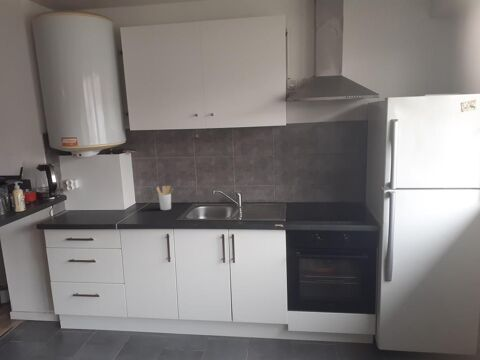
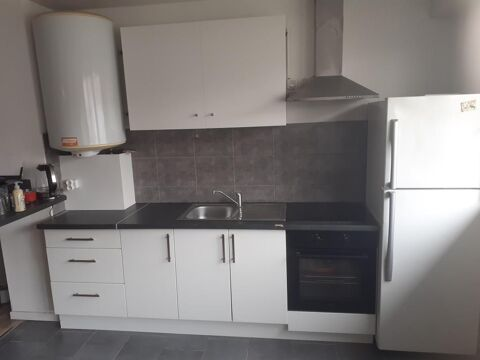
- utensil holder (165, 197)
